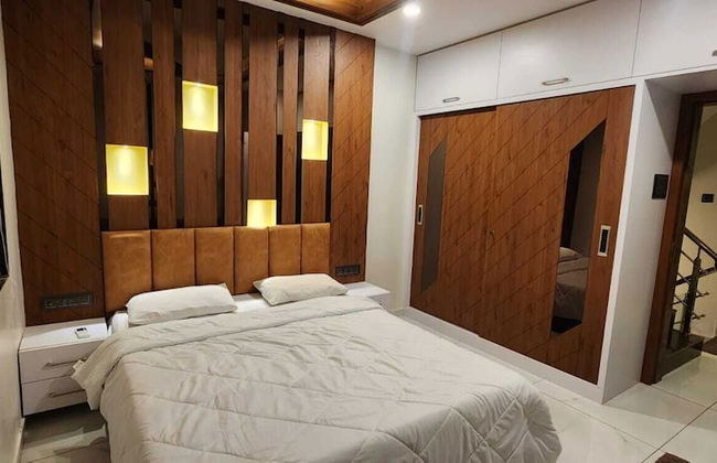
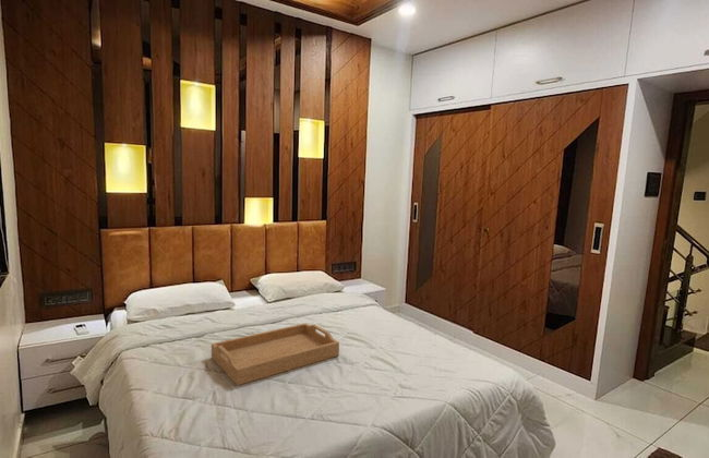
+ serving tray (276, 347)
